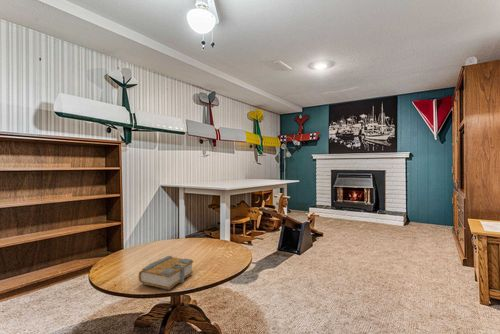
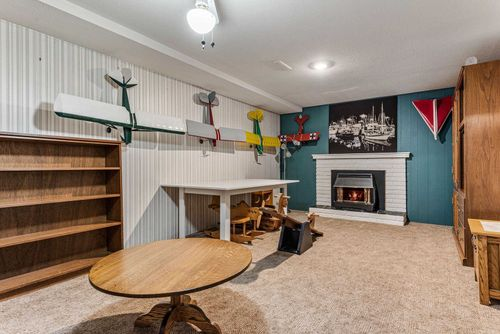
- book (167, 270)
